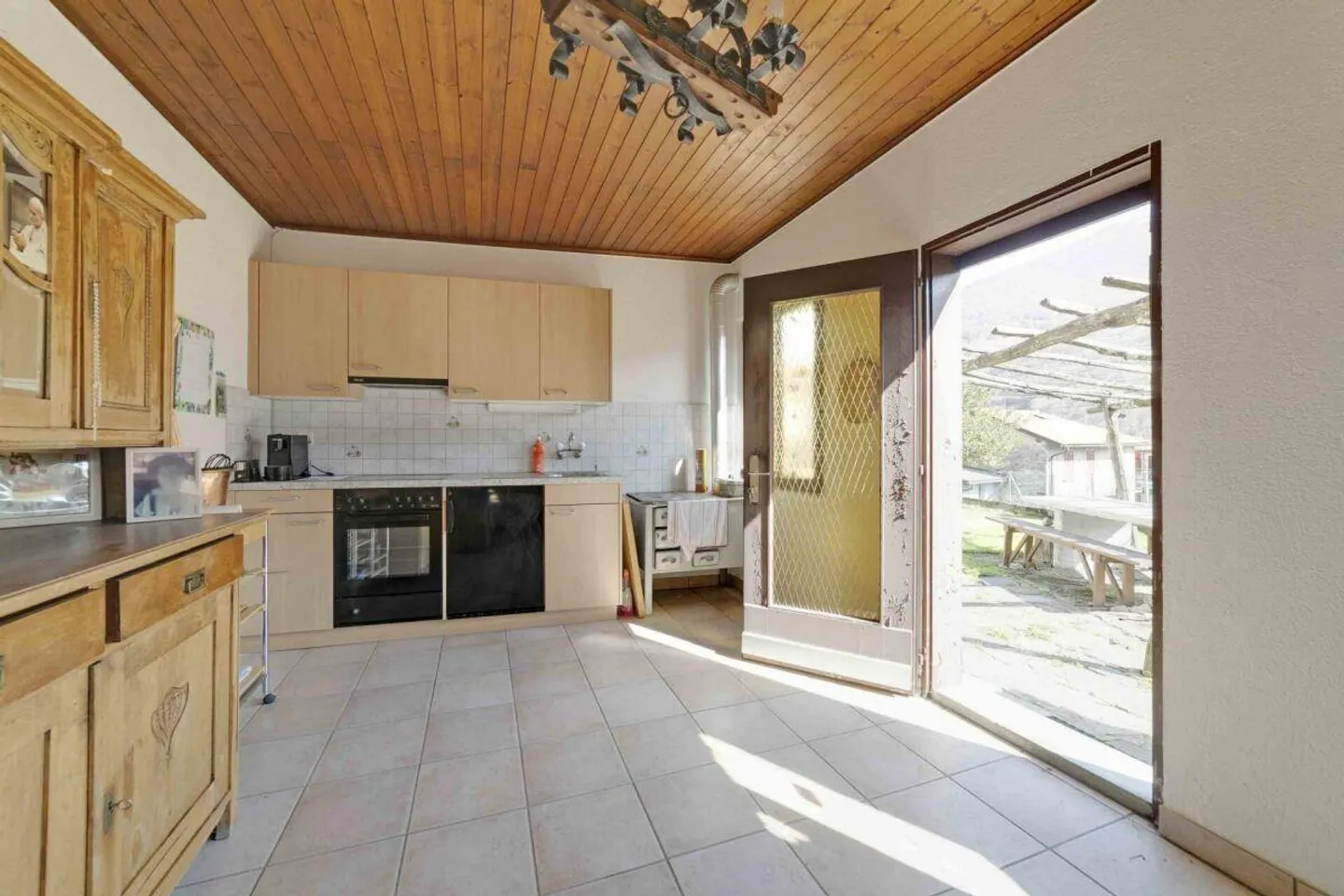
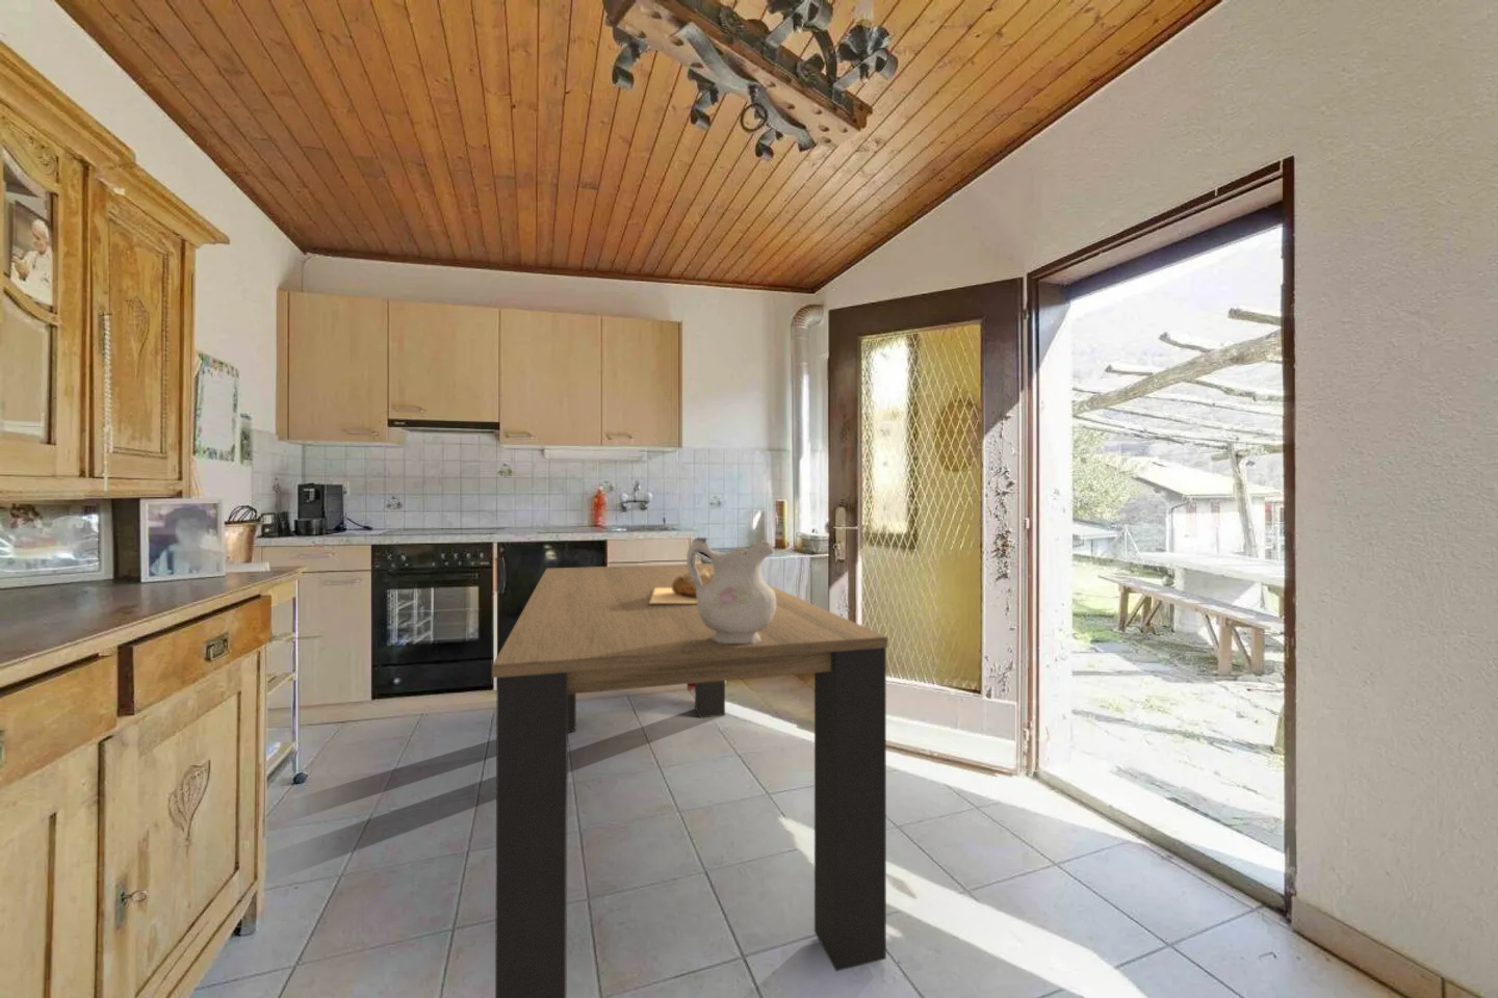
+ mineral sample (693, 583)
+ ceramic pitcher (731, 586)
+ dining table (655, 686)
